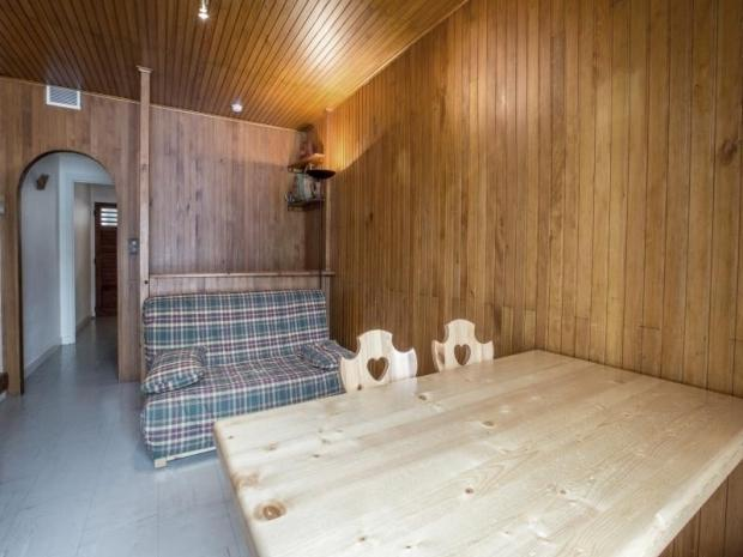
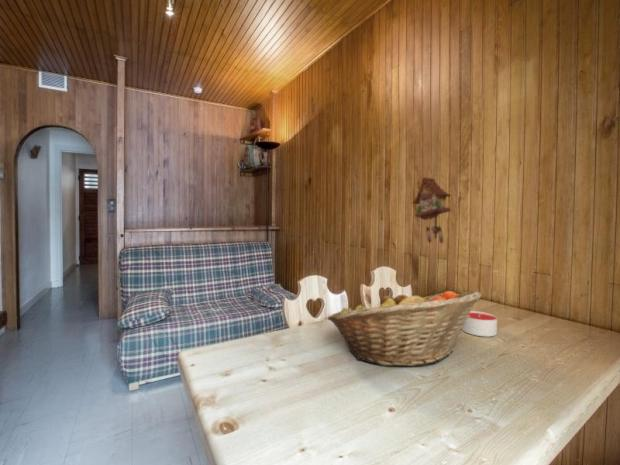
+ cuckoo clock (430, 209)
+ candle (478, 322)
+ fruit basket (404, 318)
